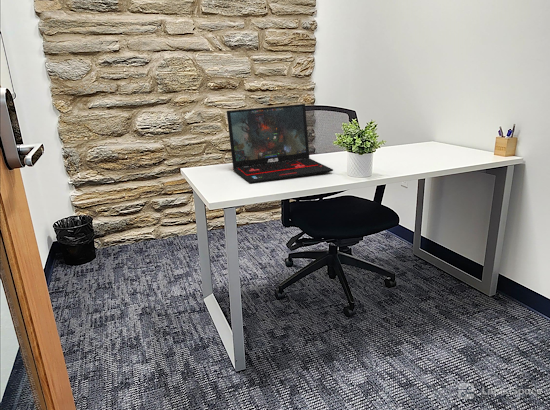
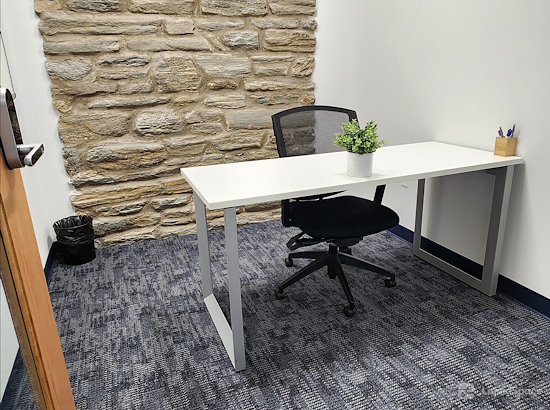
- laptop (279, 141)
